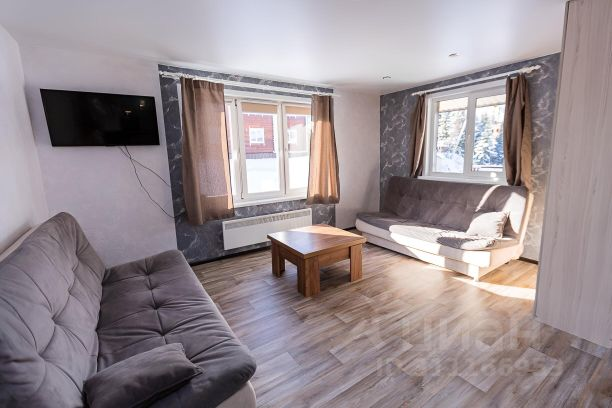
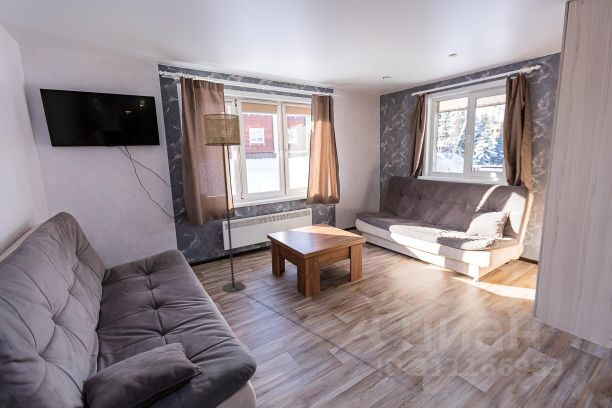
+ floor lamp (227, 205)
